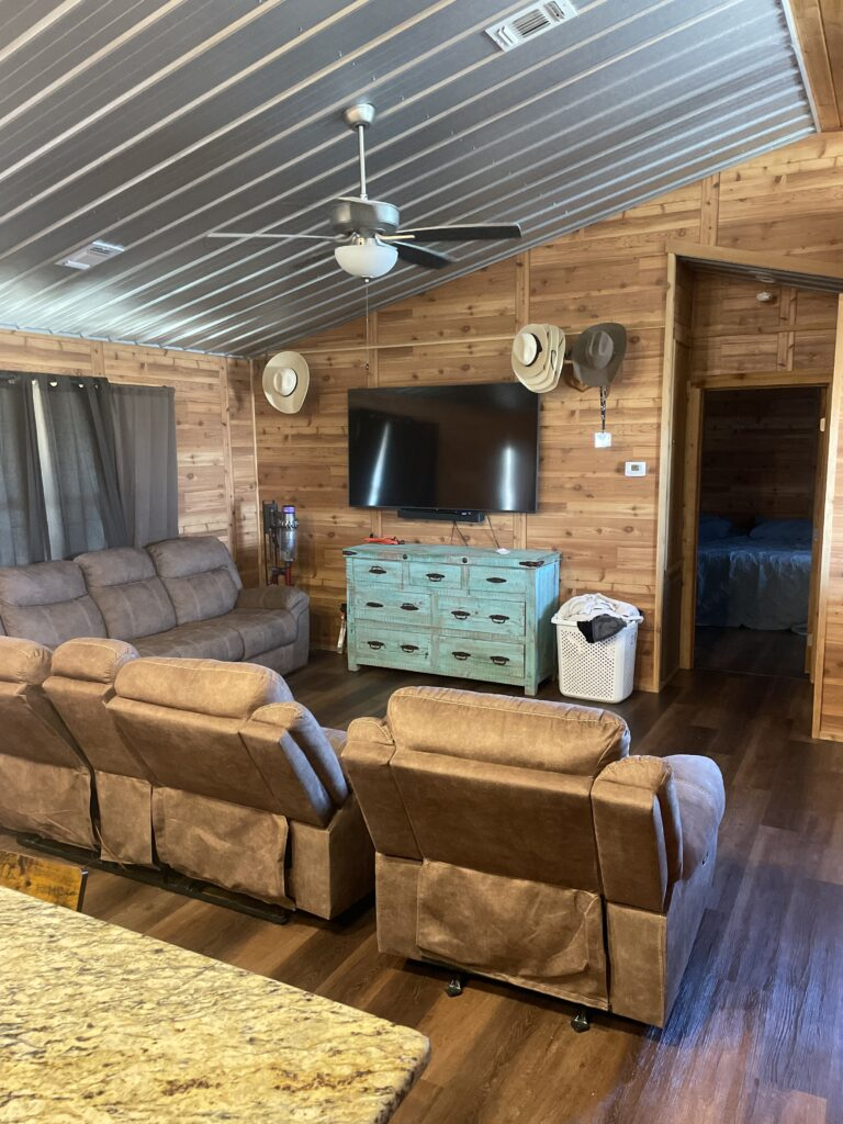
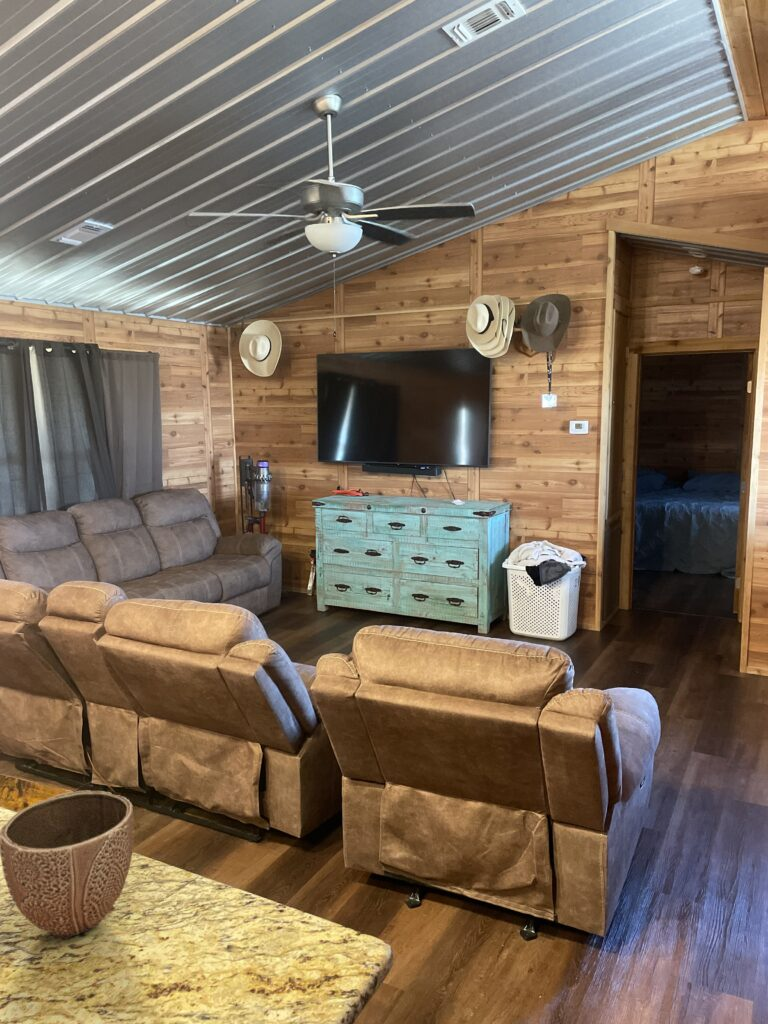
+ decorative bowl (71, 869)
